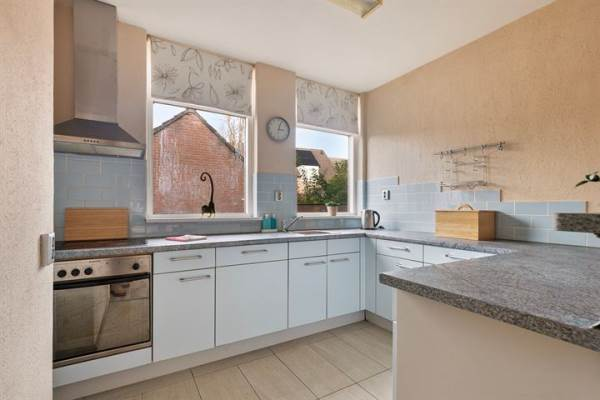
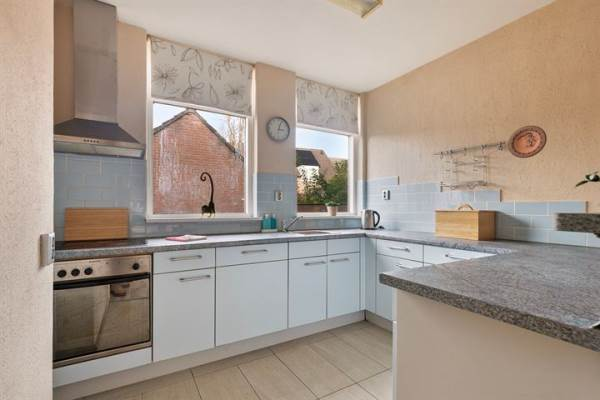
+ decorative plate (526, 142)
